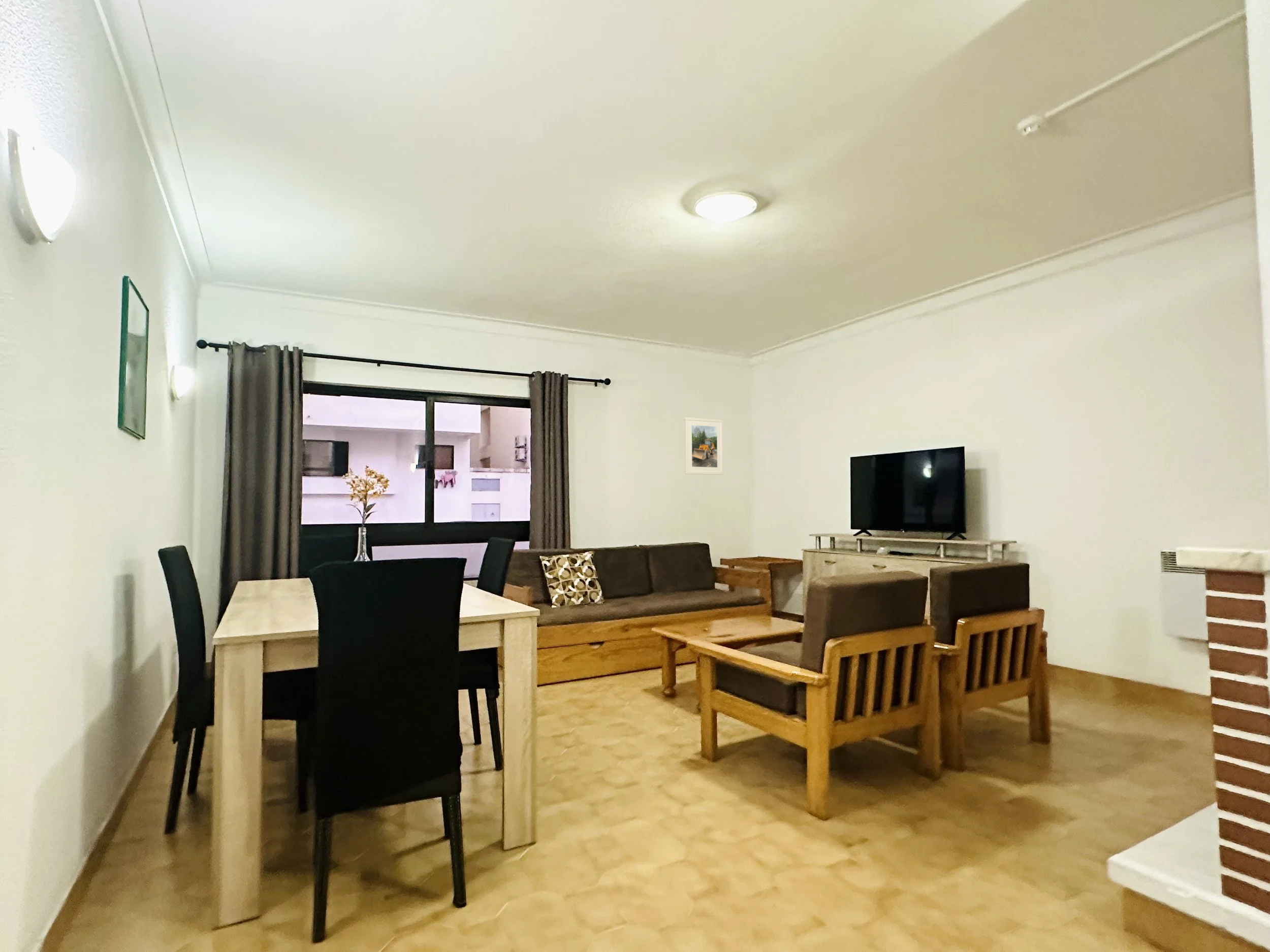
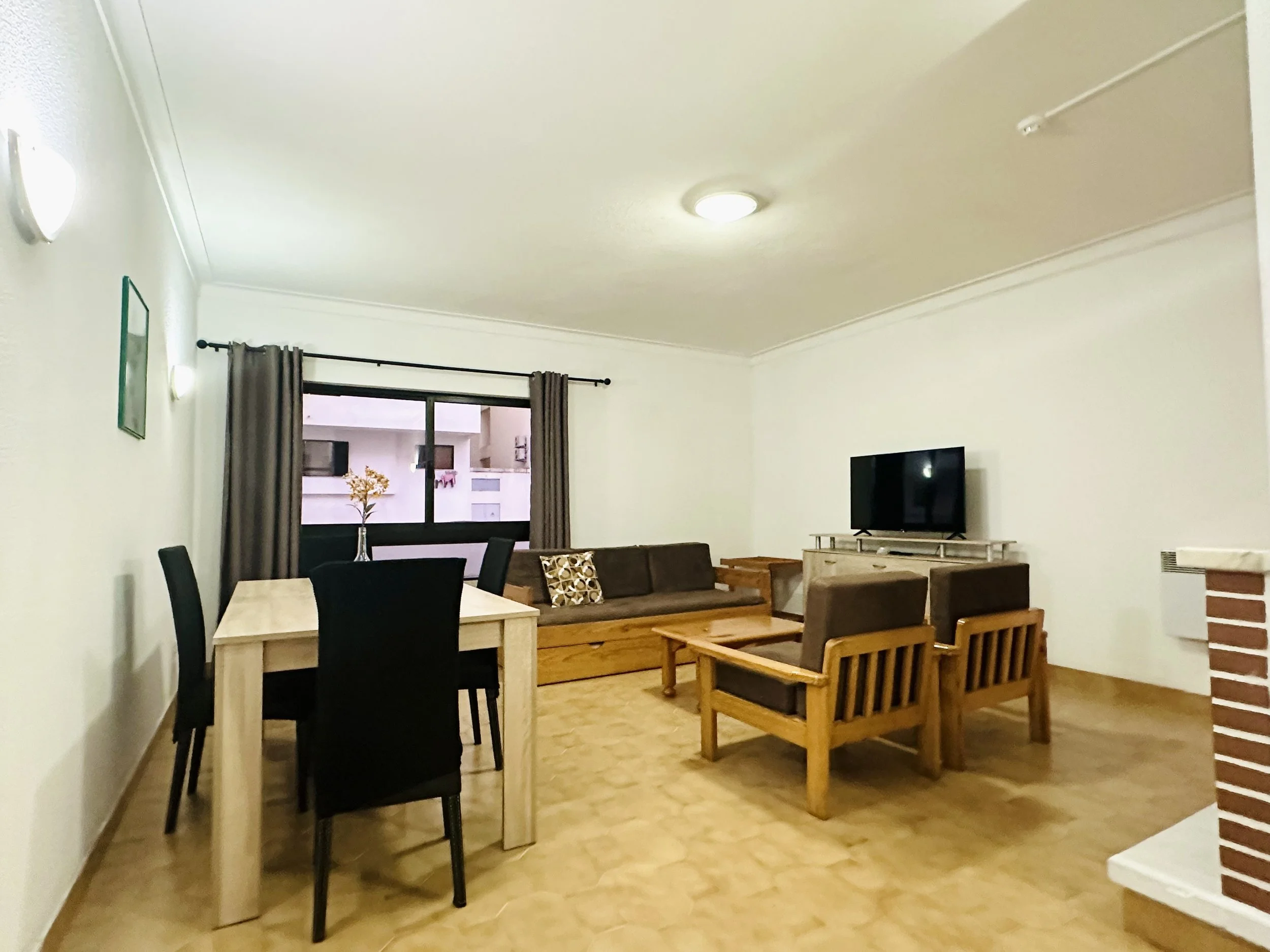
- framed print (704, 446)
